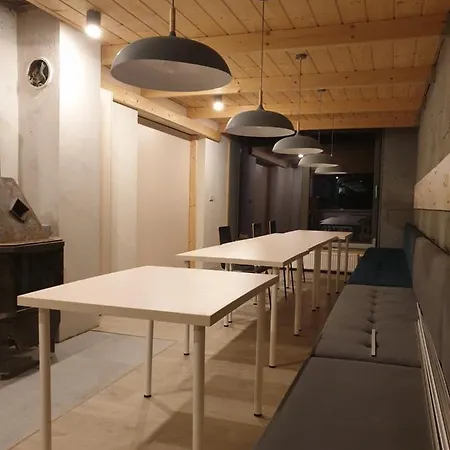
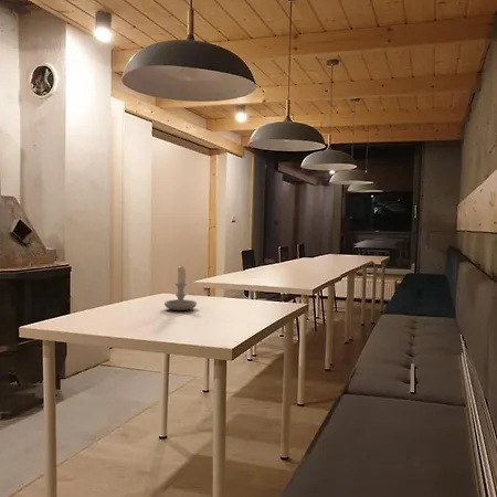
+ candle (180, 286)
